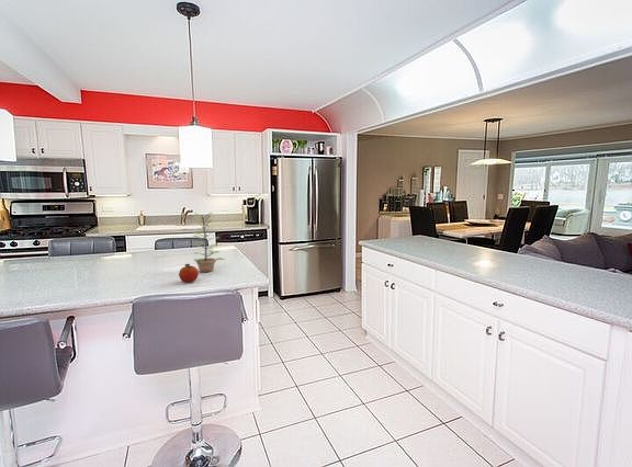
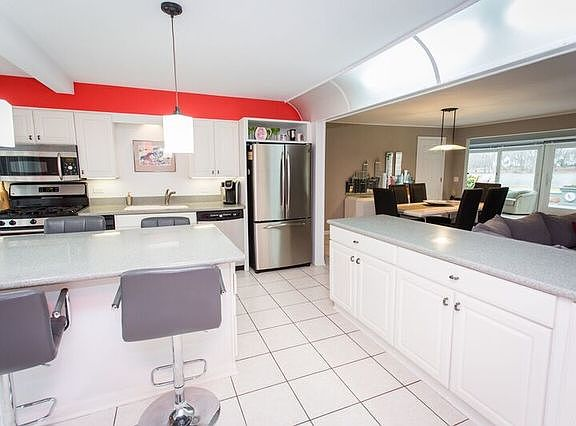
- fruit (189, 272)
- plant (206, 241)
